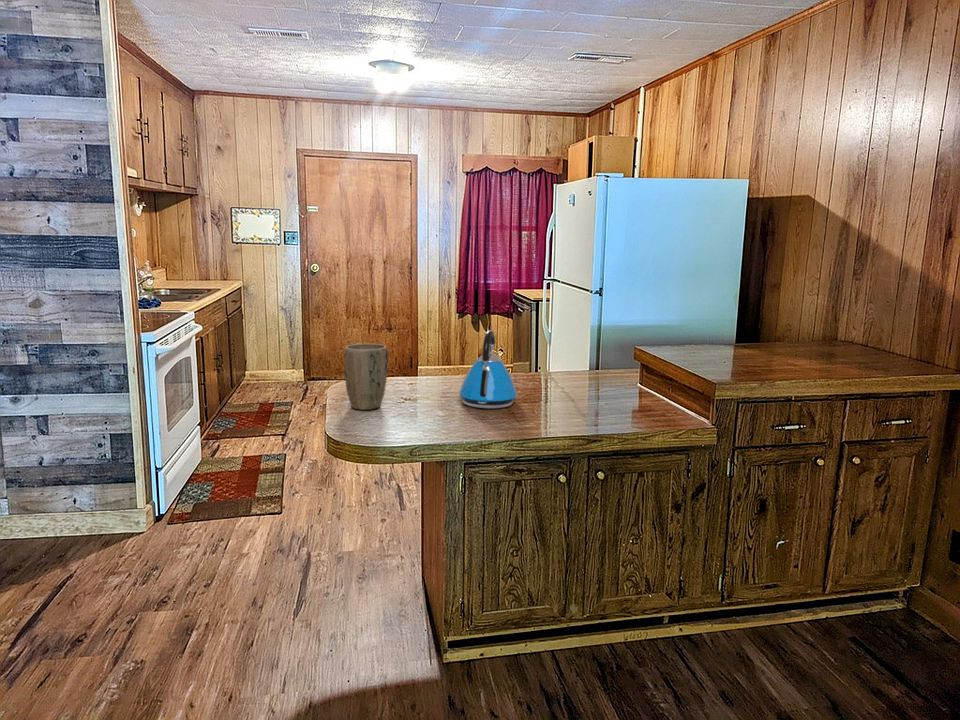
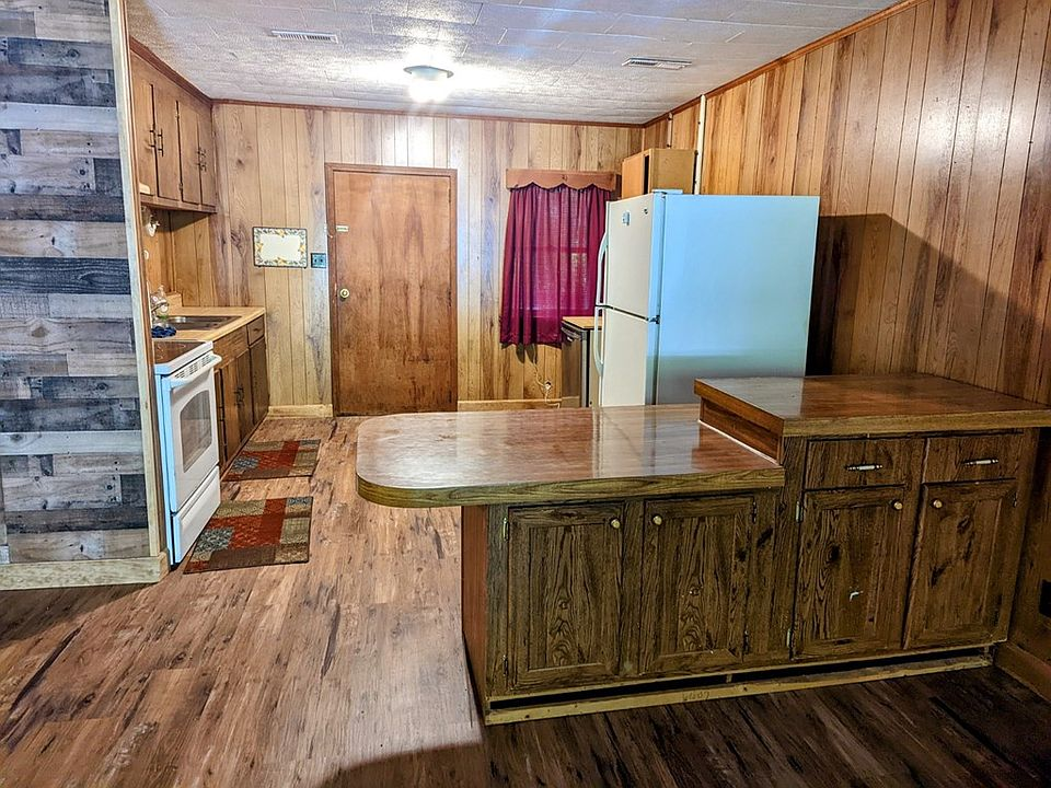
- plant pot (366, 376)
- kettle (488, 367)
